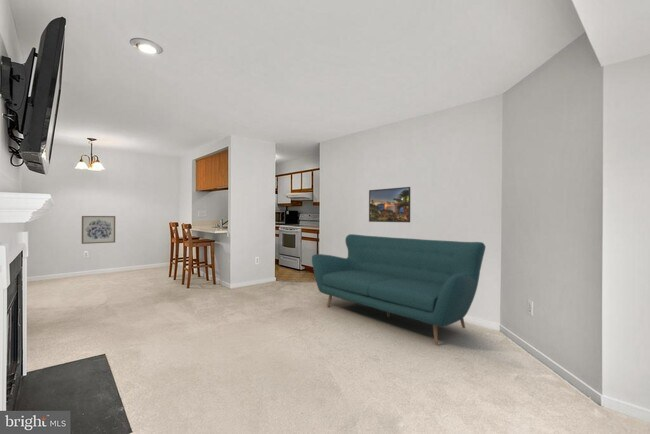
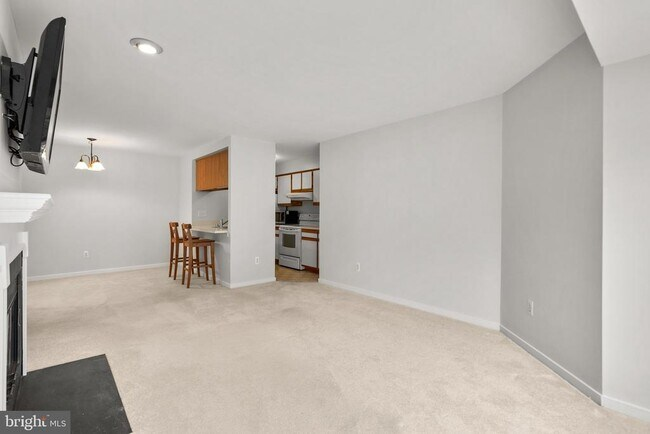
- sofa (392, 277)
- wall art (98, 229)
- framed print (388, 205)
